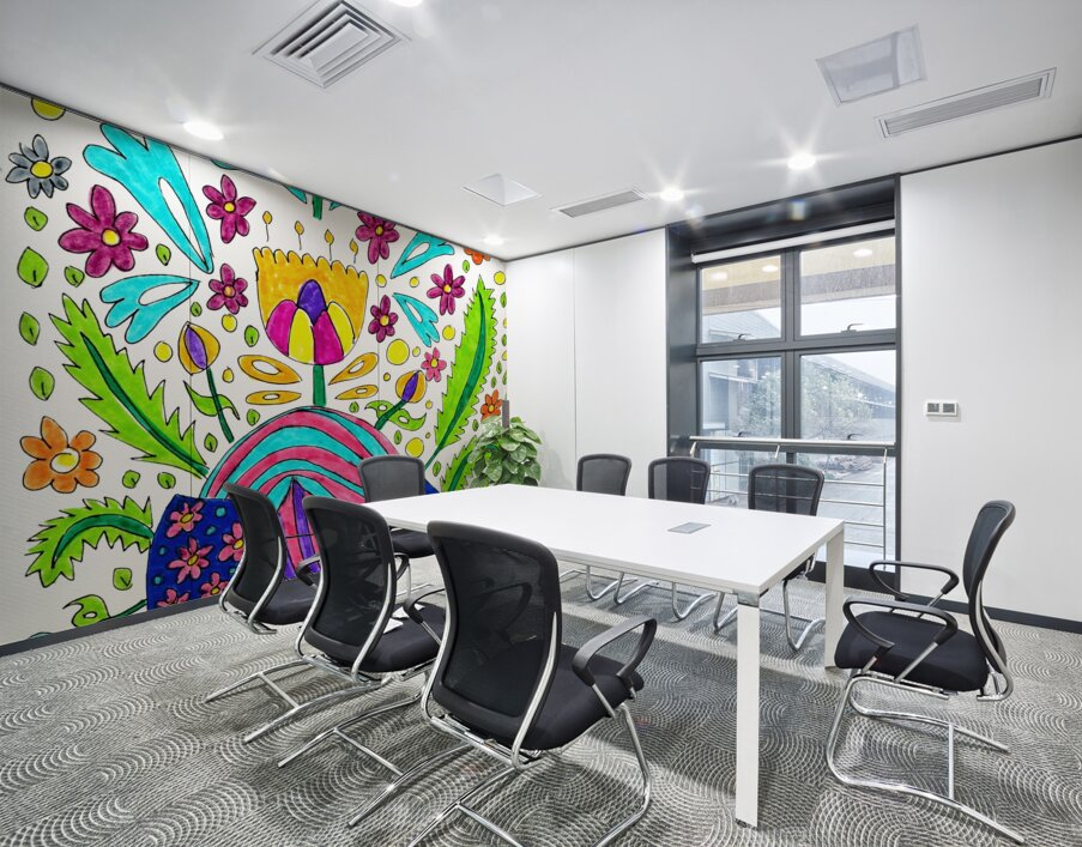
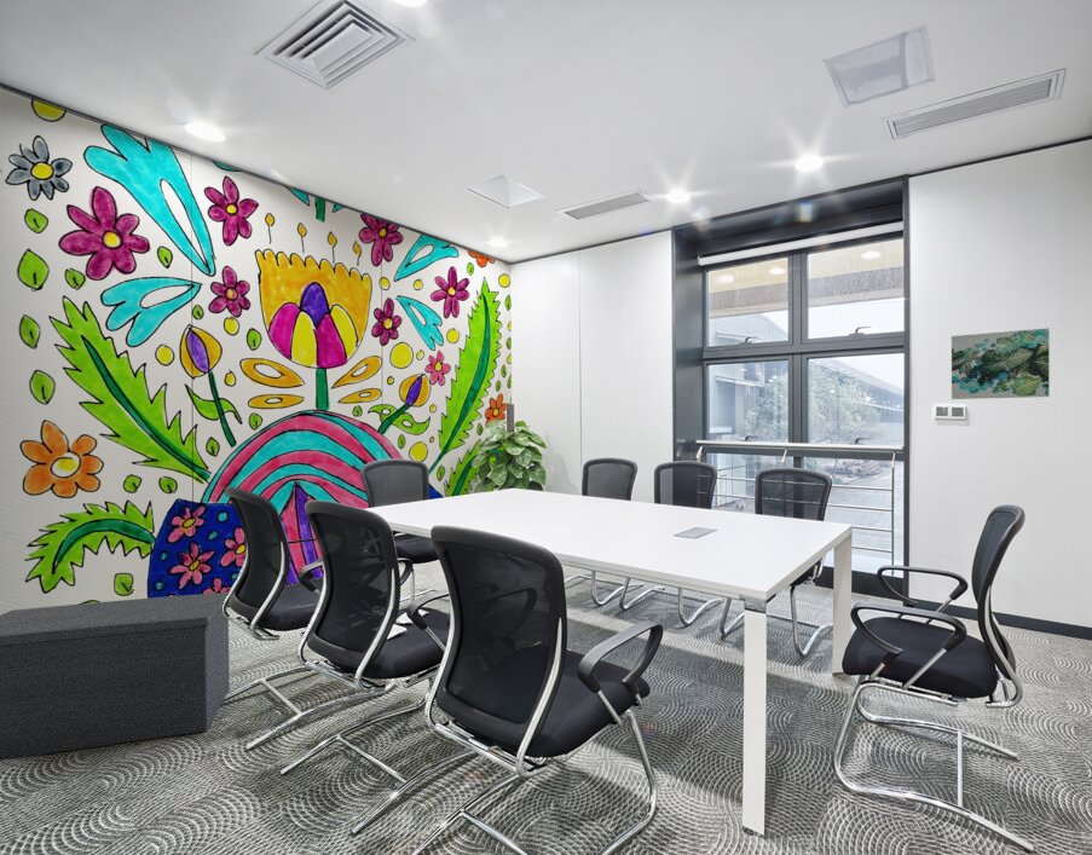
+ bench (106, 668)
+ wall art (998, 365)
